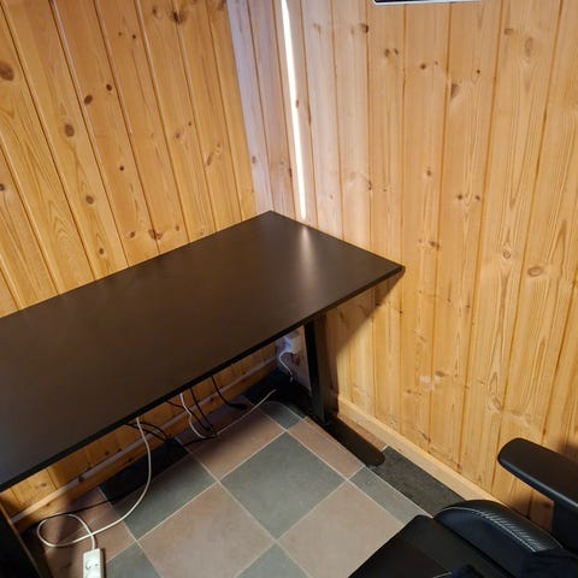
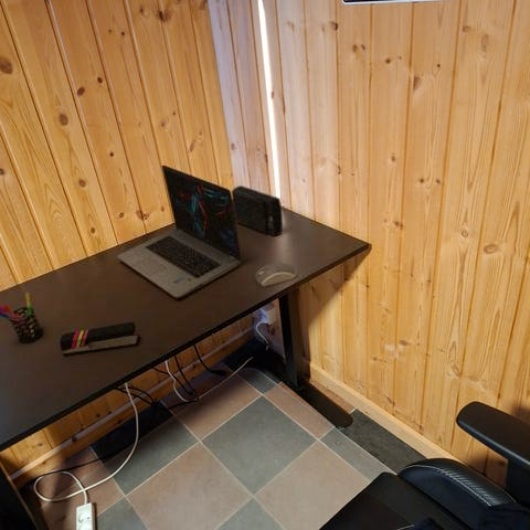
+ laptop (170, 230)
+ stapler (98, 338)
+ speaker (256, 211)
+ pen holder (23, 318)
+ computer mouse (275, 271)
